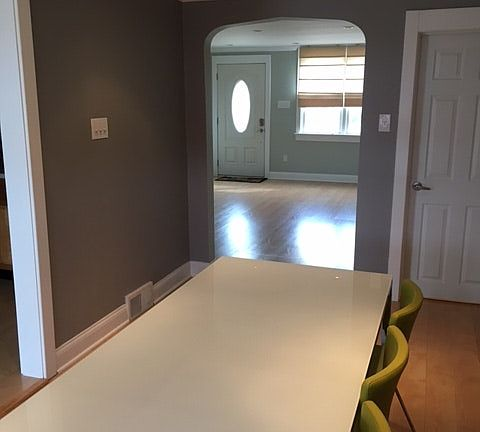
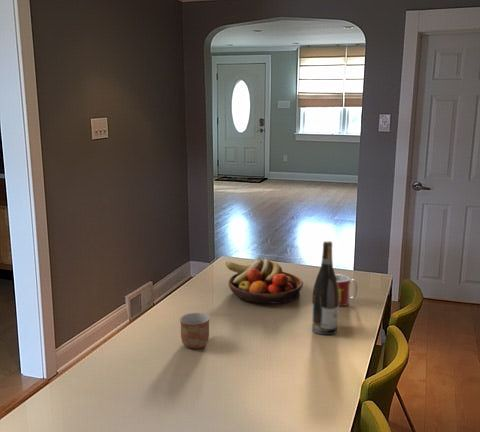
+ mug (197, 329)
+ fruit bowl (264, 278)
+ mug (342, 289)
+ wine bottle (326, 286)
